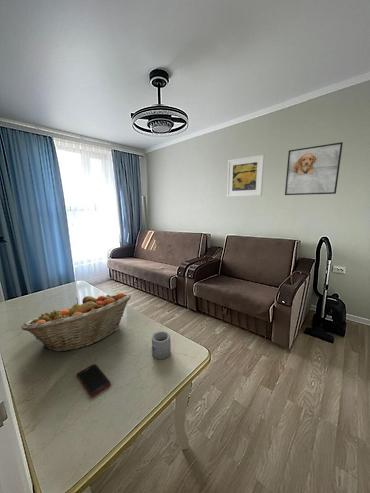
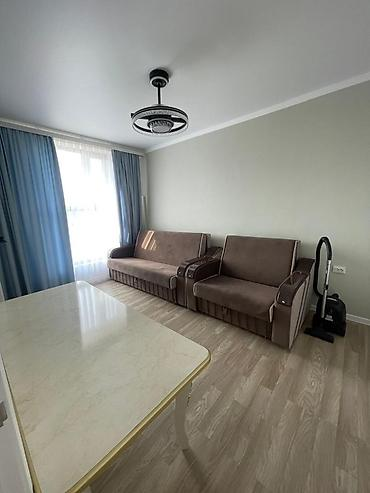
- cell phone (93, 379)
- fruit basket (83, 315)
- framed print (244, 177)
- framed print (311, 171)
- mug (159, 342)
